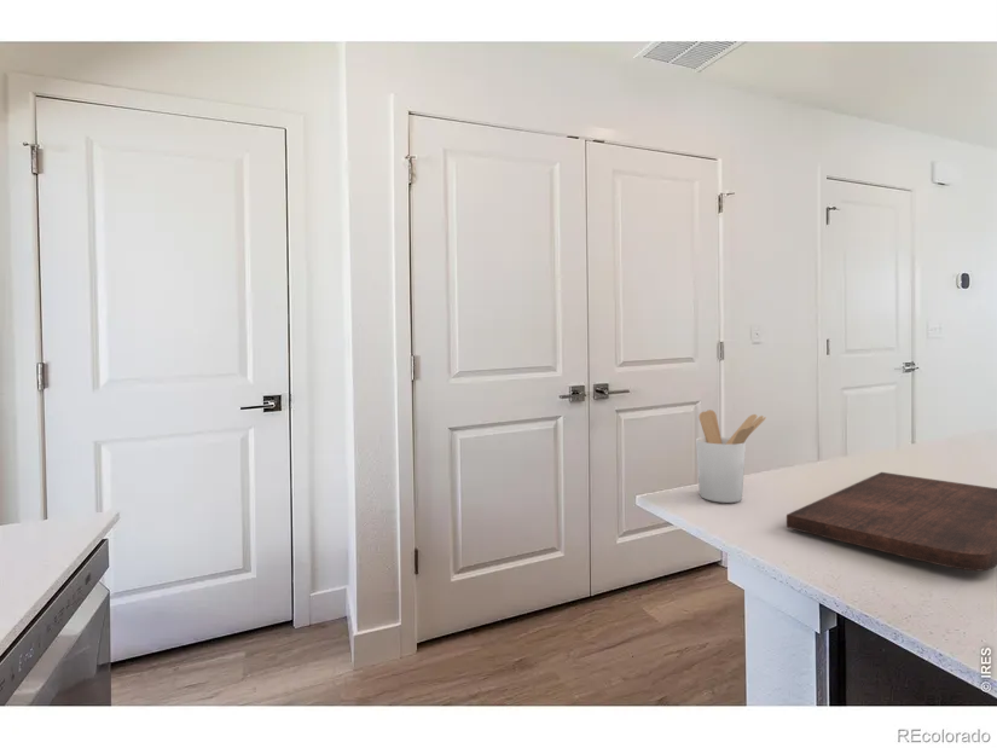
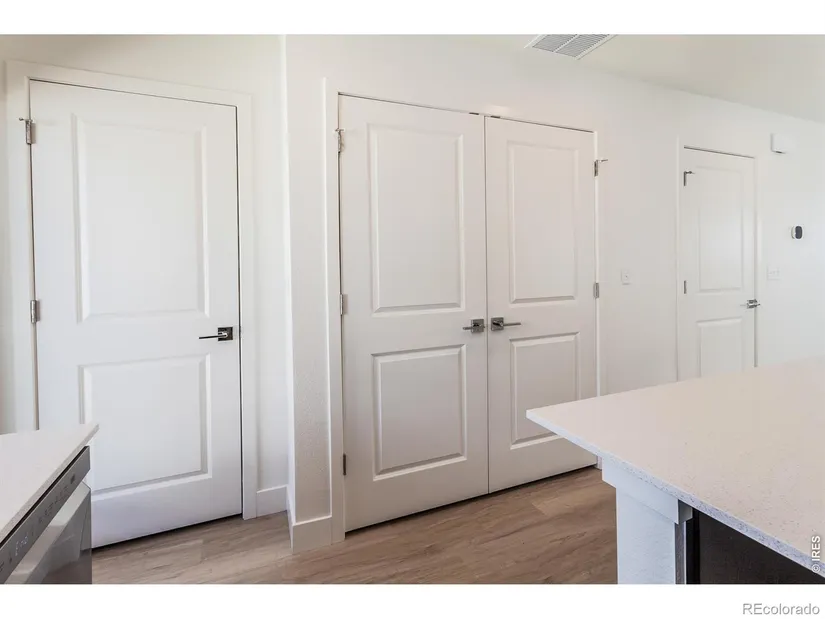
- utensil holder (731, 454)
- cutting board (920, 510)
